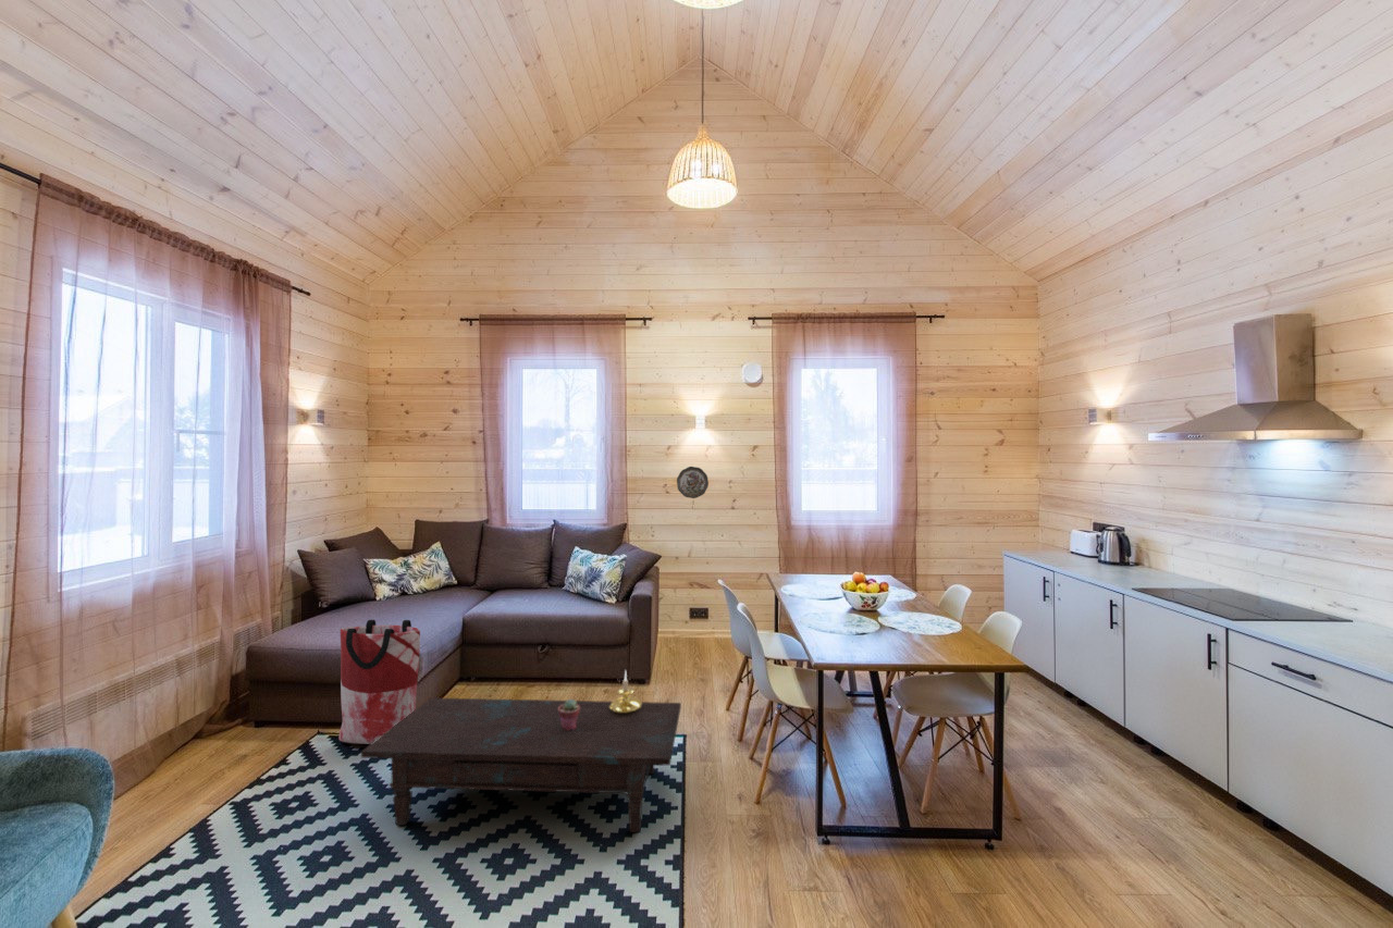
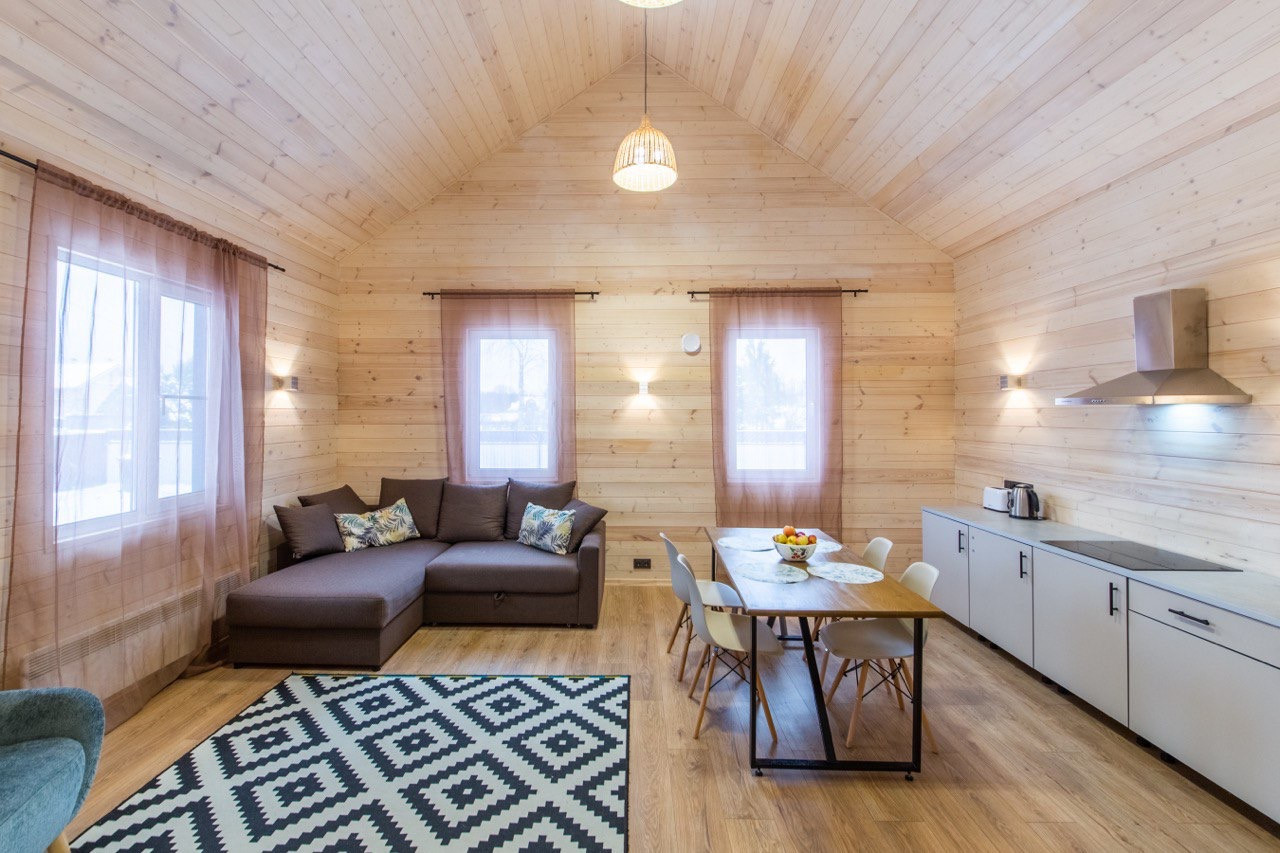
- candle holder (624, 690)
- potted succulent (568, 713)
- bag (379, 683)
- decorative plate (692, 482)
- coffee table (535, 759)
